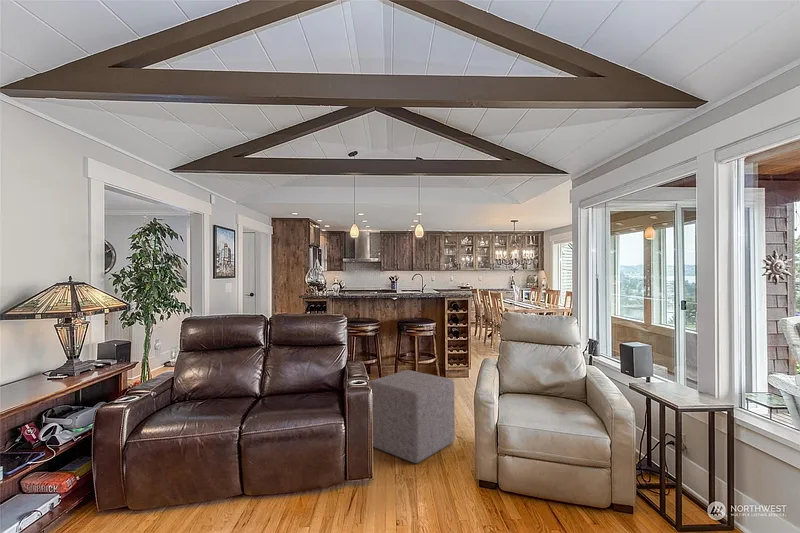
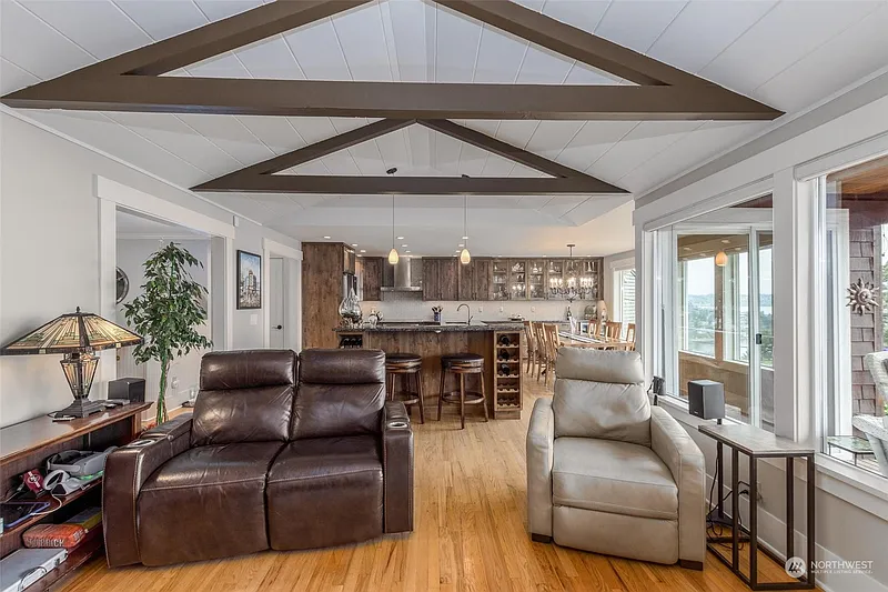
- ottoman (411, 412)
